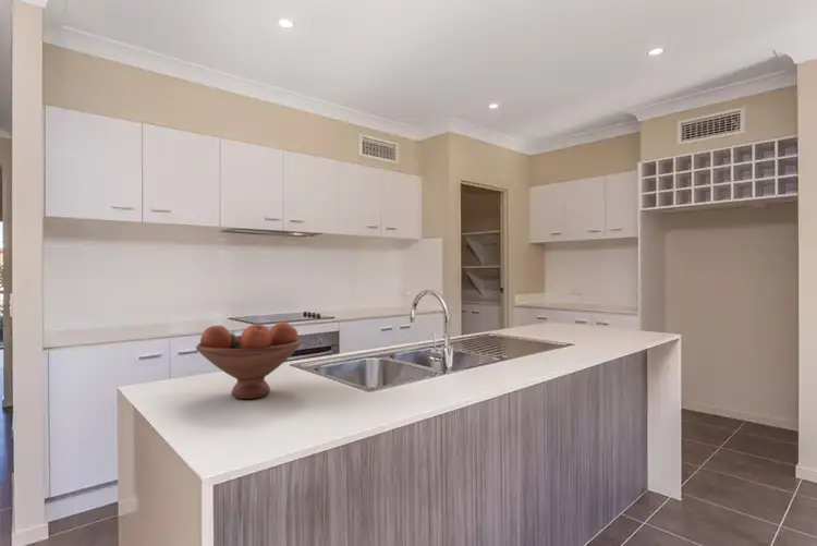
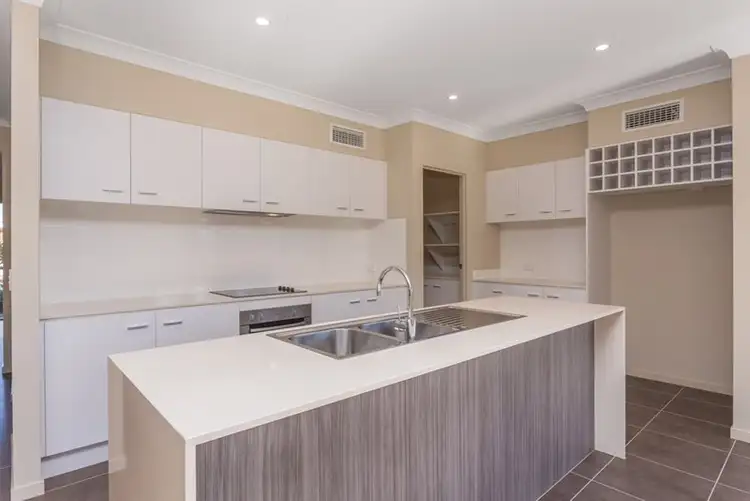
- fruit bowl (251, 357)
